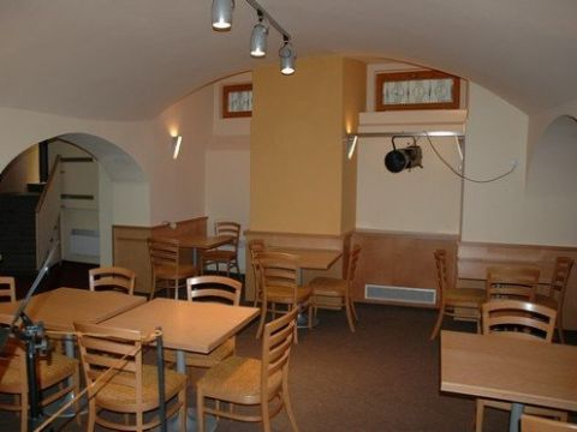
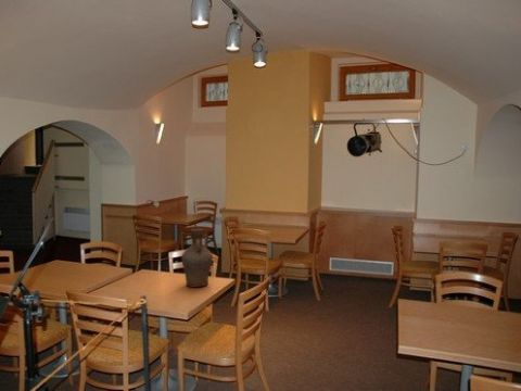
+ vase (196, 256)
